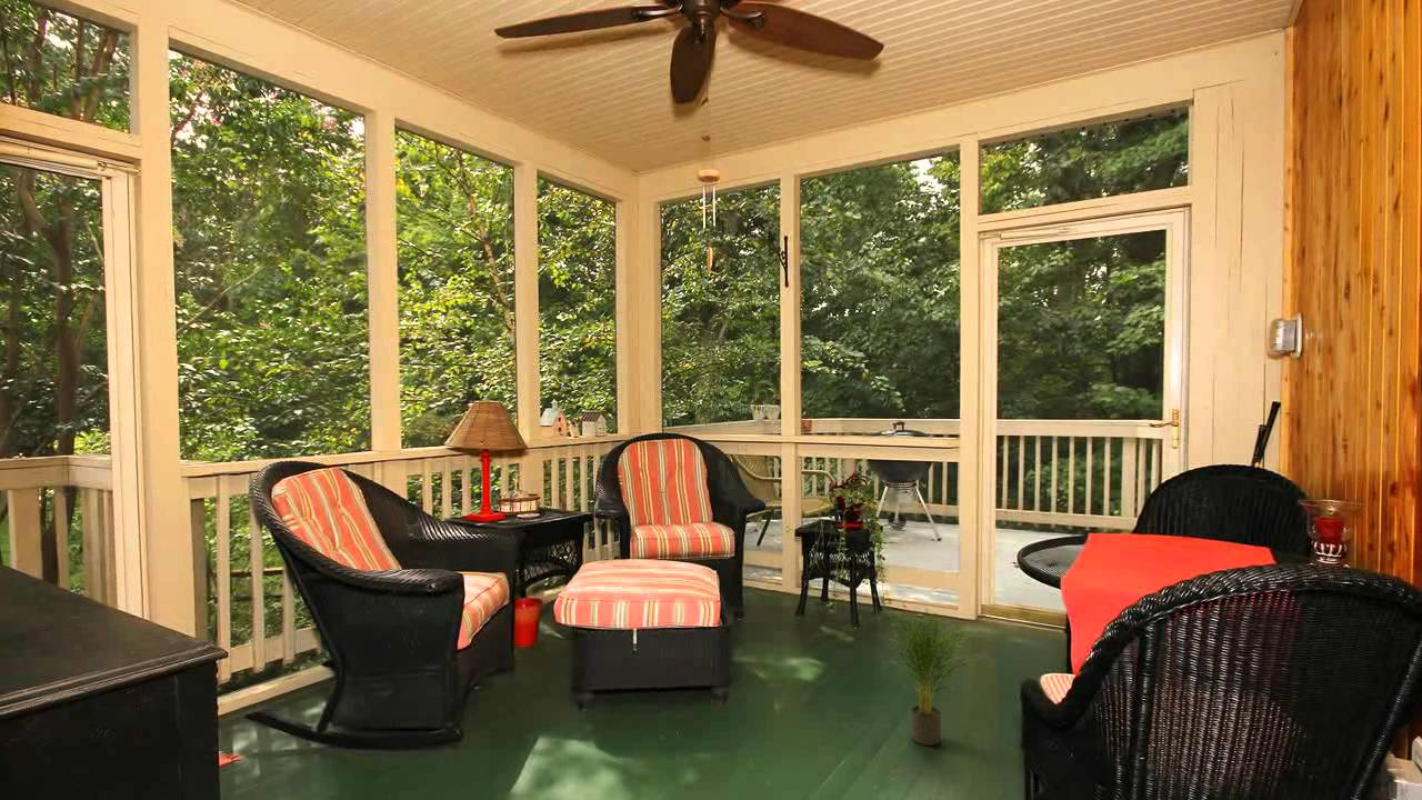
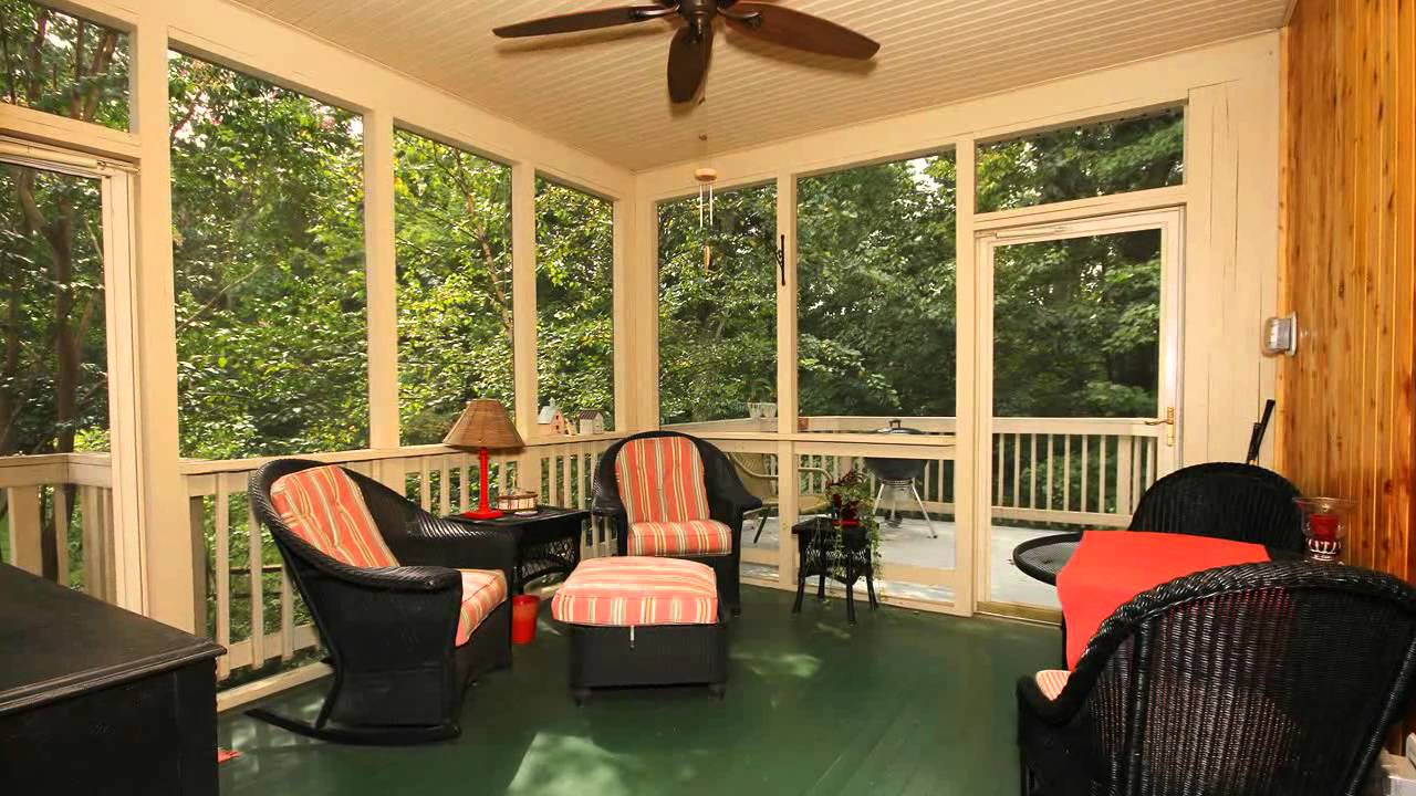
- potted plant (933, 670)
